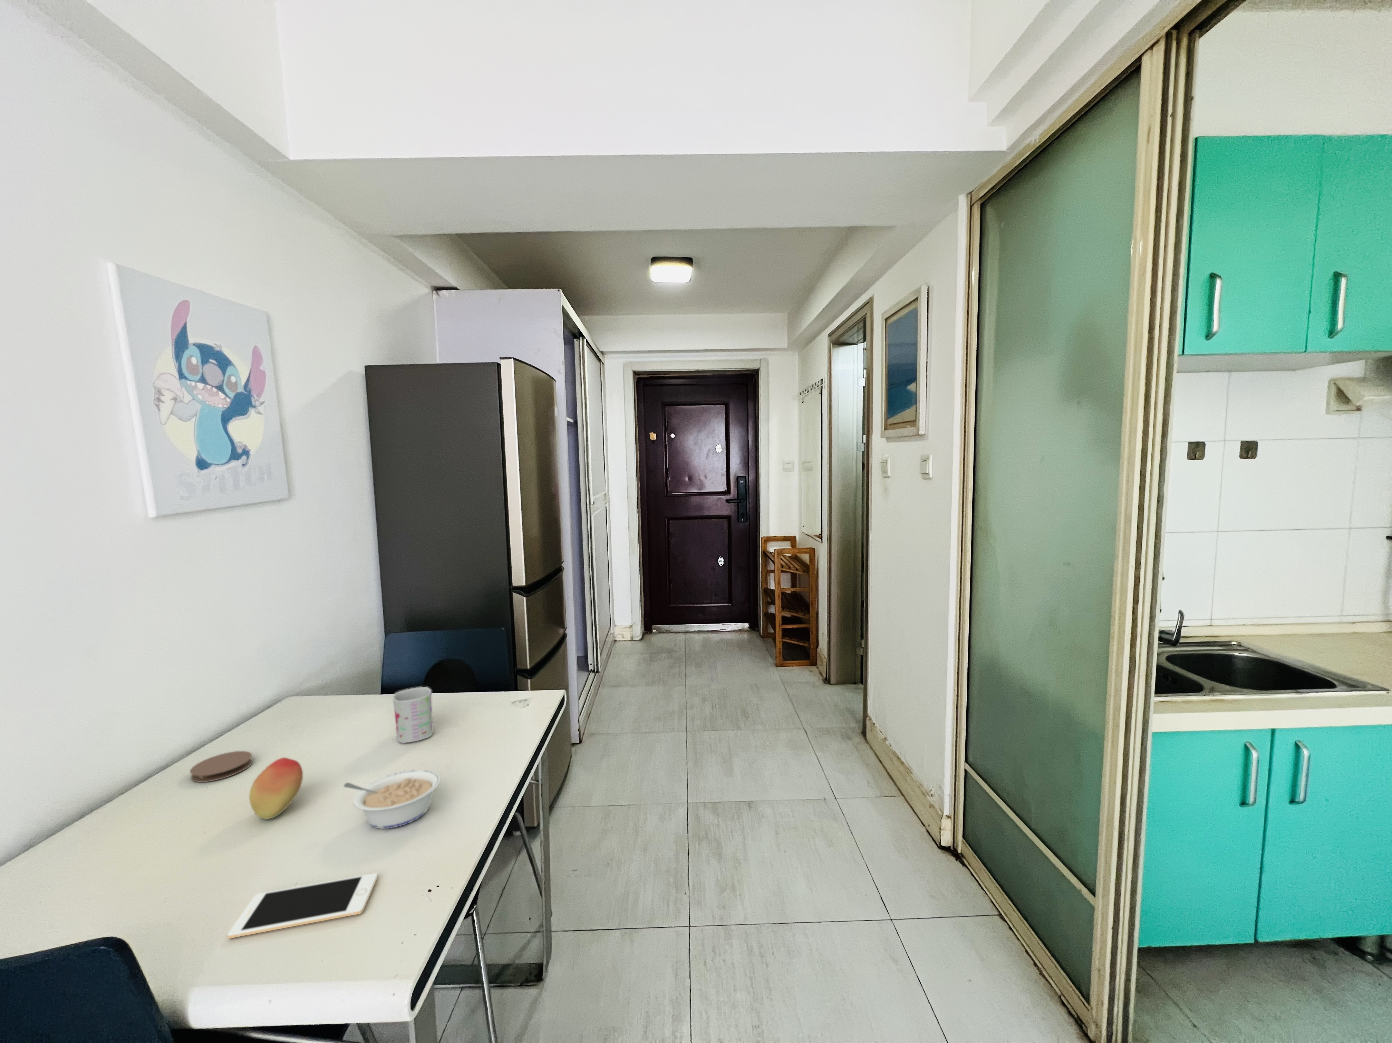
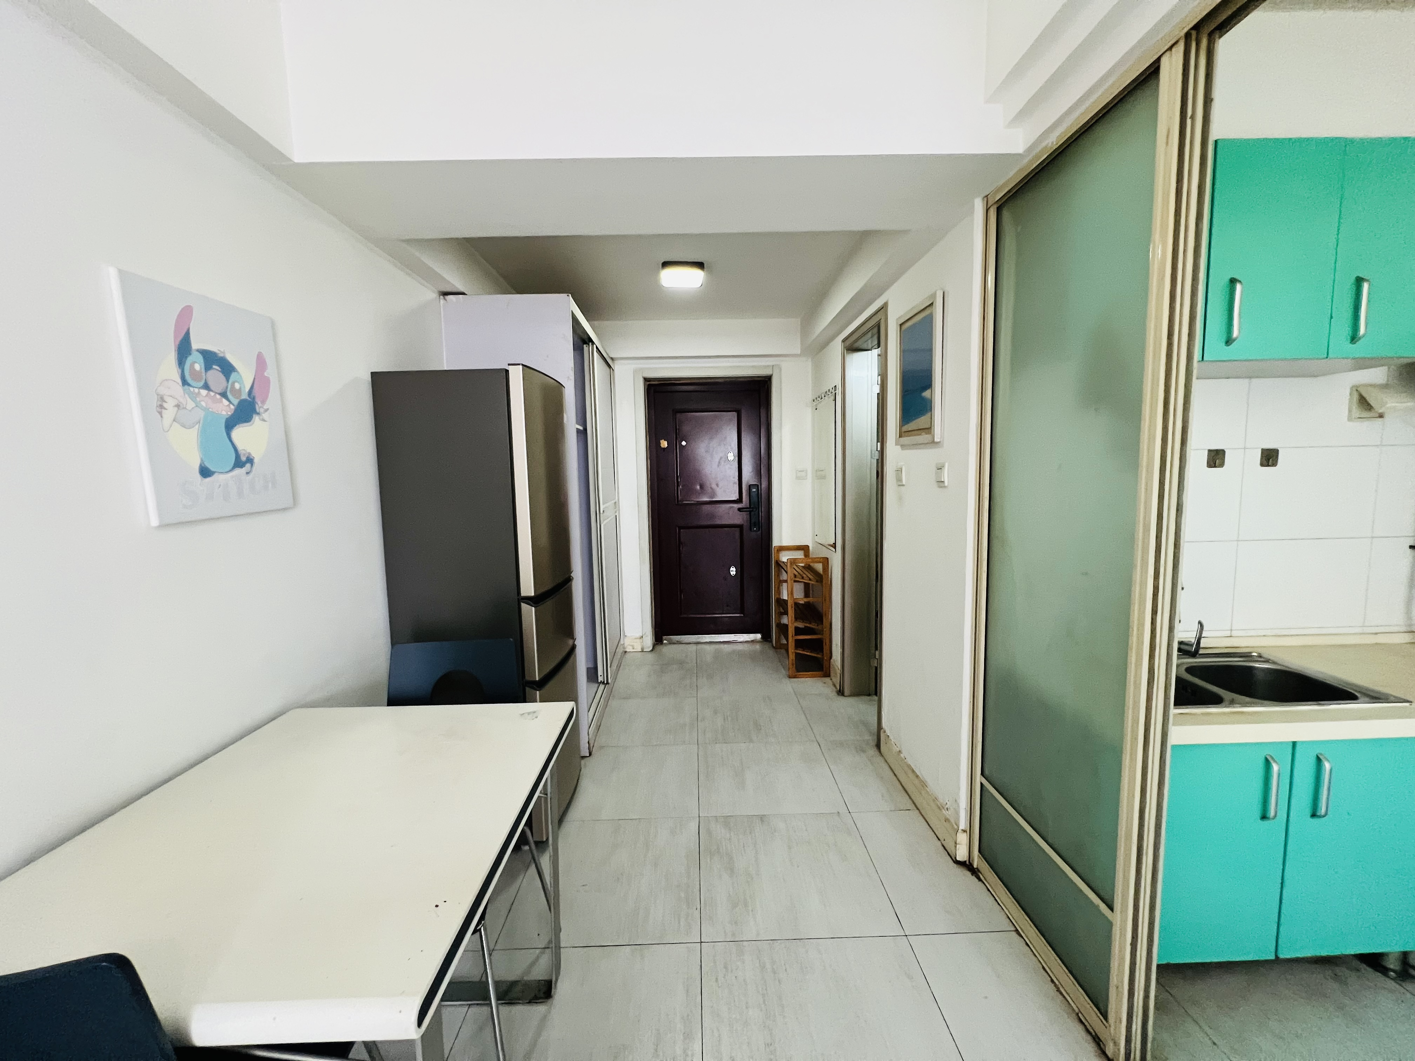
- cell phone (308, 904)
- coaster (223, 766)
- legume (396, 800)
- mug (413, 712)
- fruit (278, 786)
